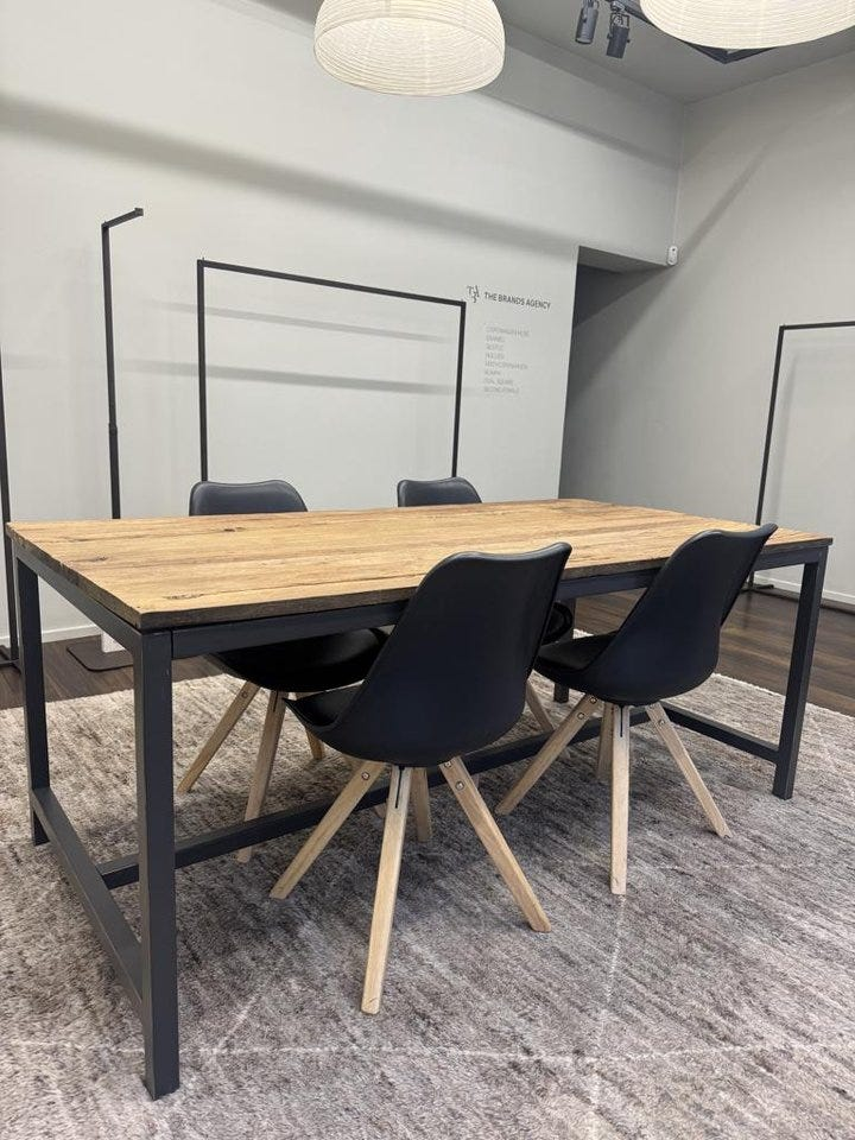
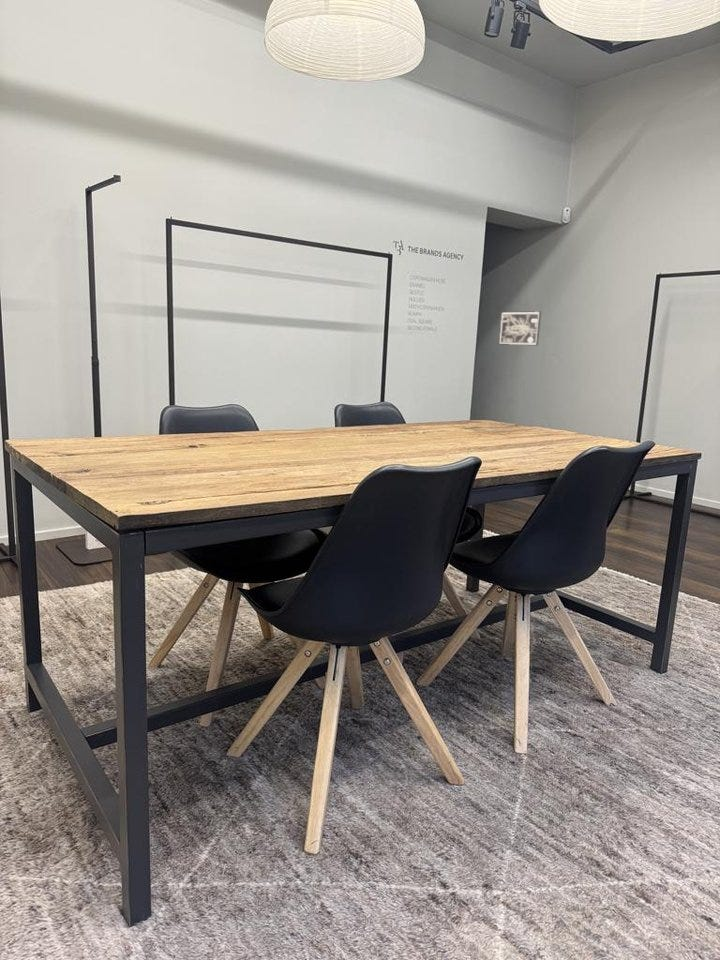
+ wall art (519, 328)
